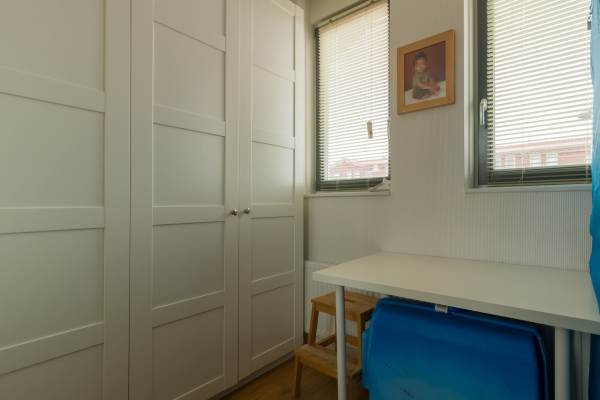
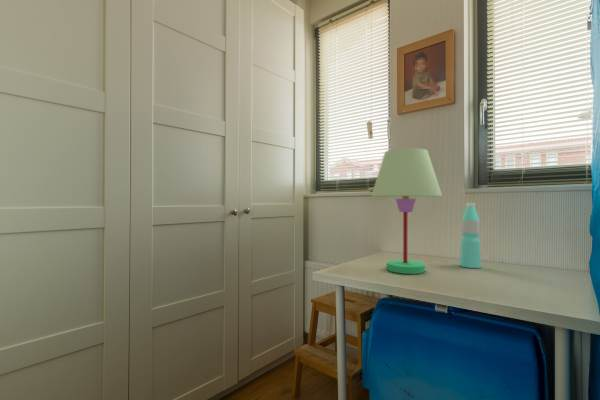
+ water bottle (470, 234)
+ table lamp (405, 210)
